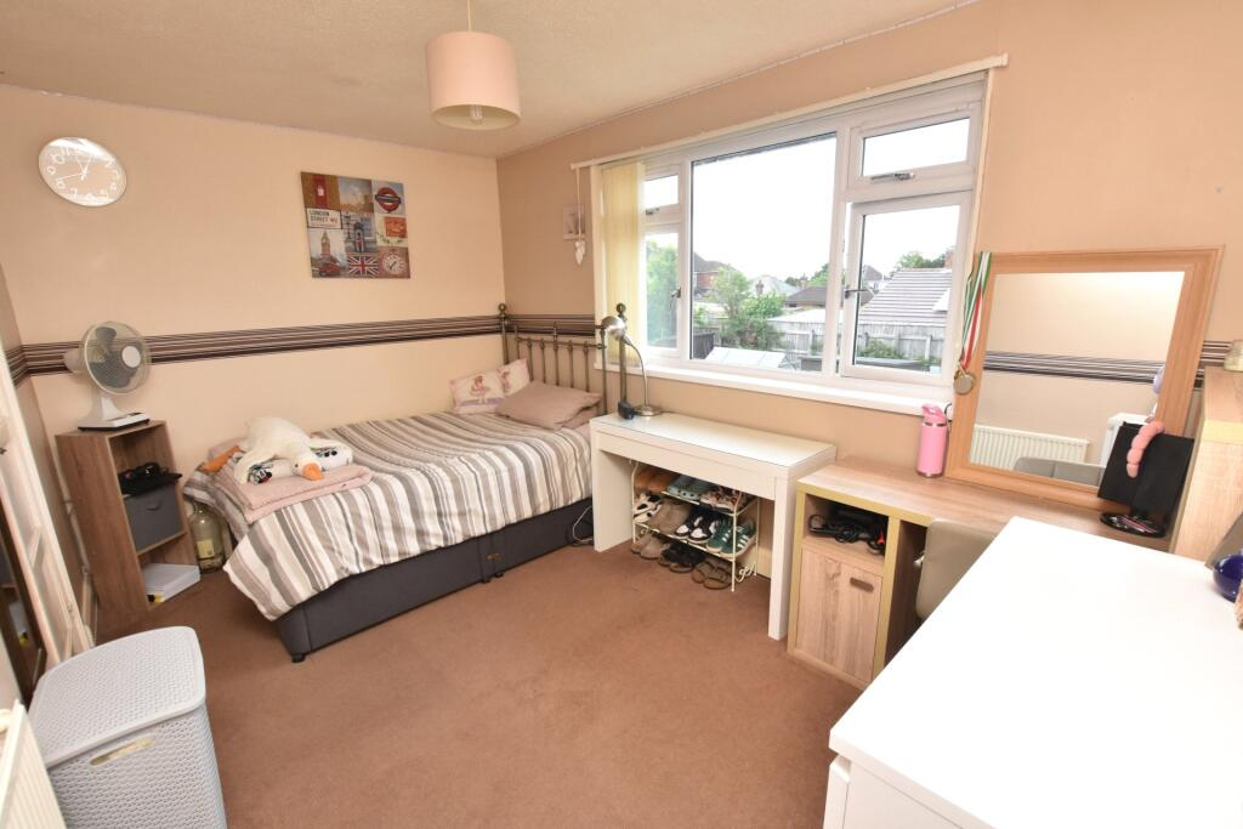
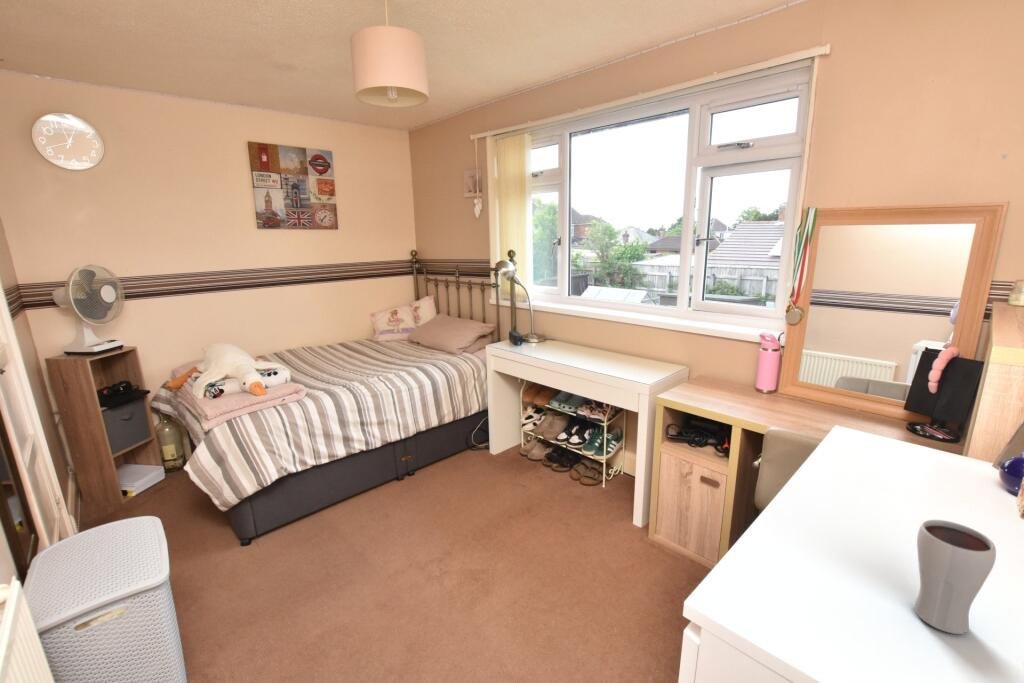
+ drinking glass (948, 577)
